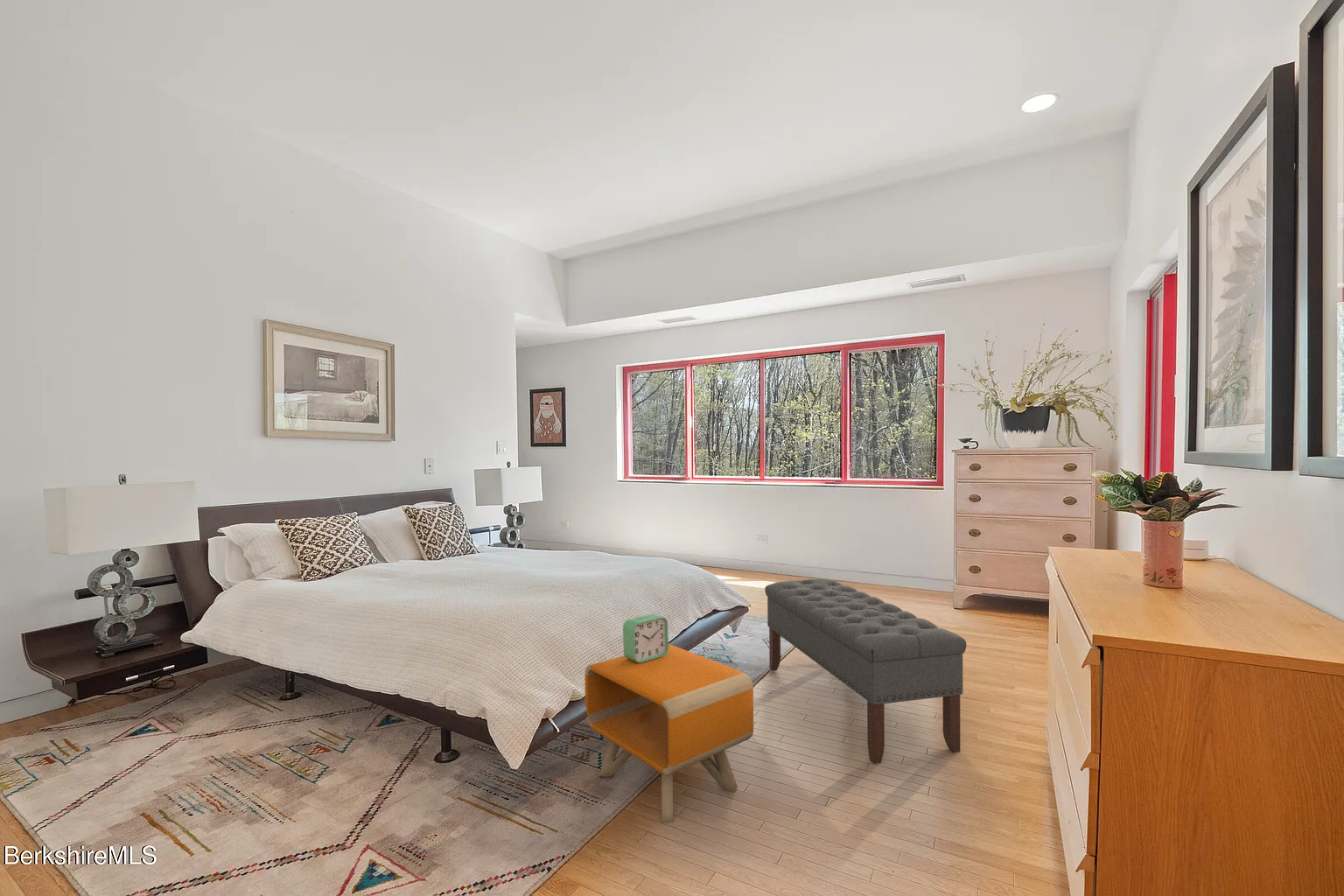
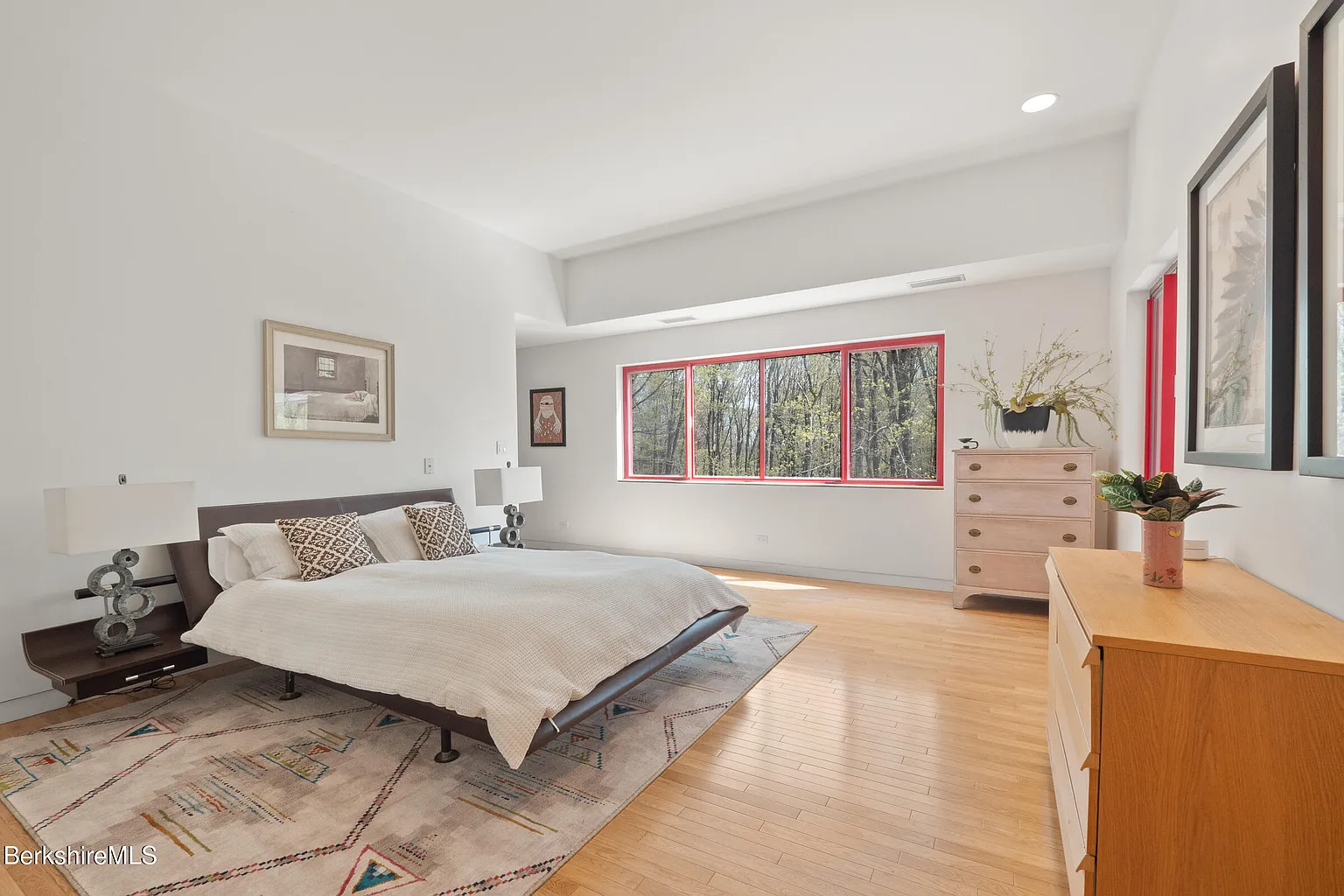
- bench (850, 653)
- nightstand (666, 724)
- alarm clock (646, 637)
